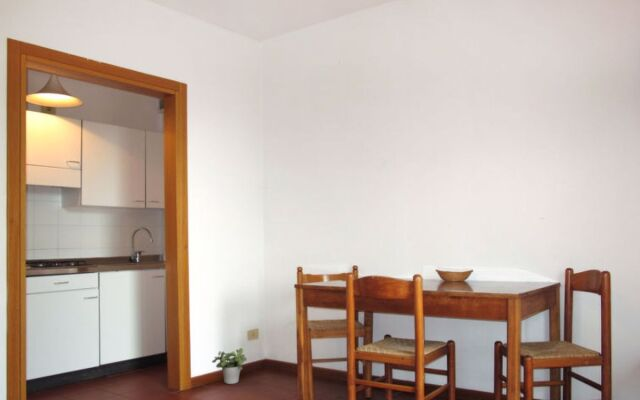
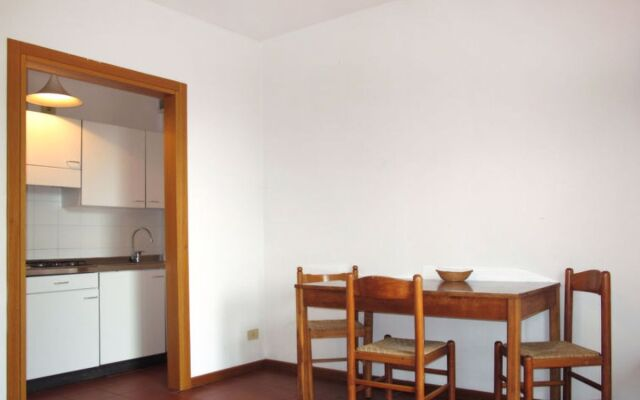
- potted plant (230, 366)
